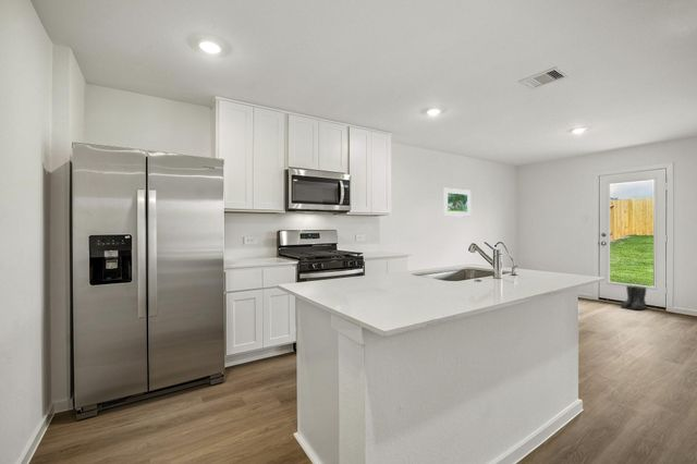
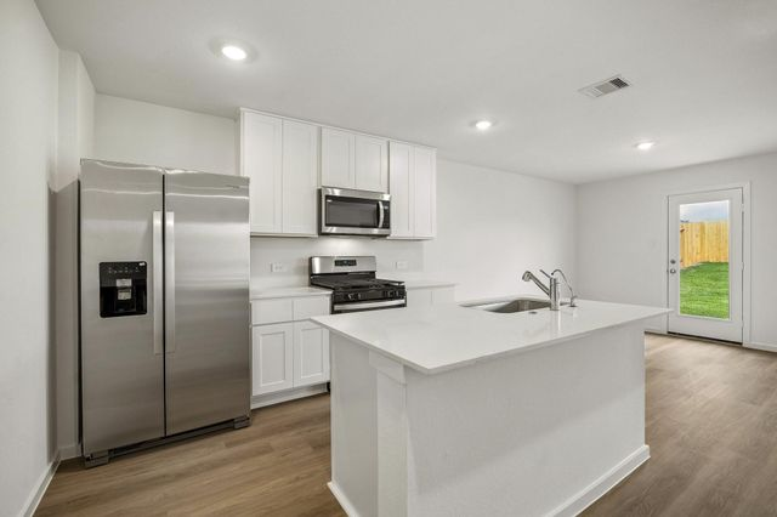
- boots (633, 296)
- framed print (457, 203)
